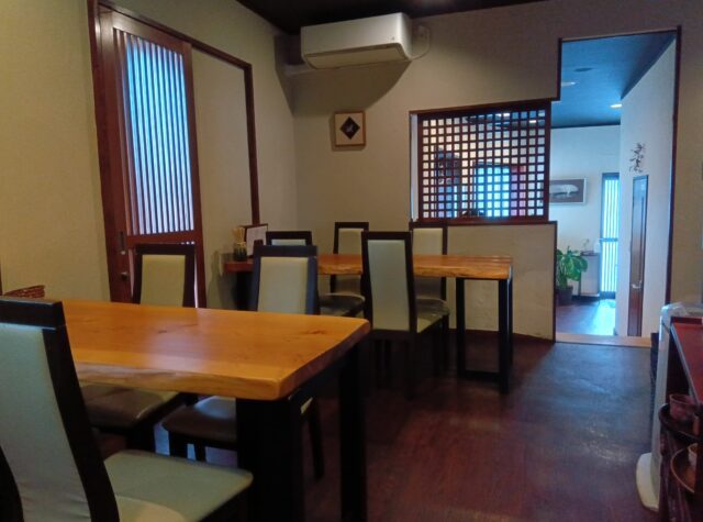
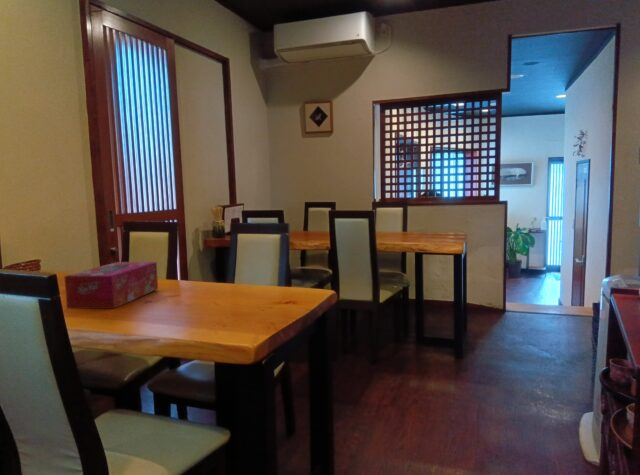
+ tissue box (115, 283)
